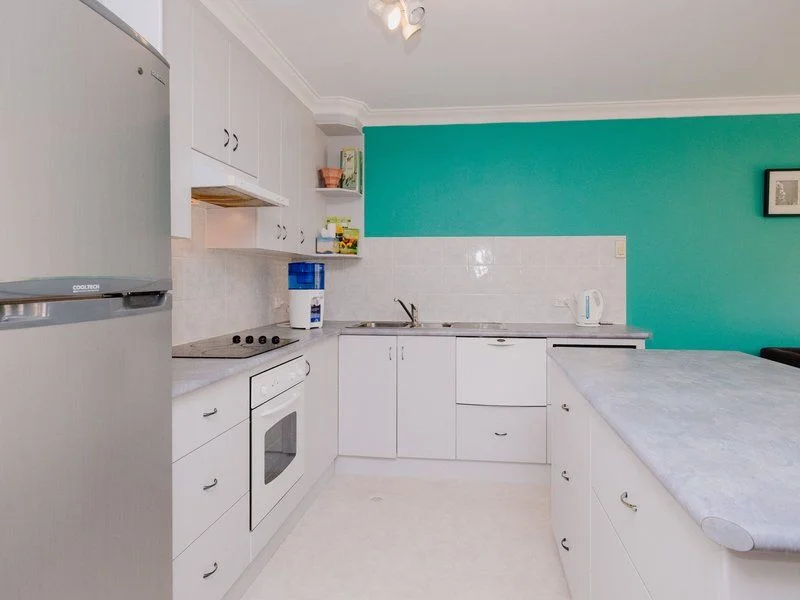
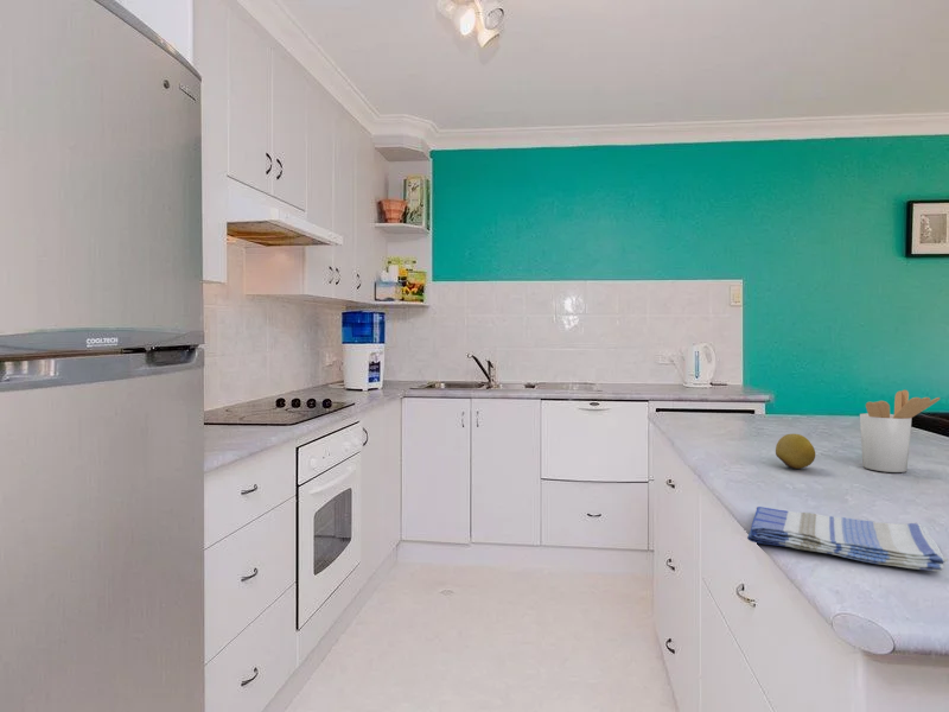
+ utensil holder (897, 431)
+ fruit (795, 451)
+ dish towel (837, 532)
